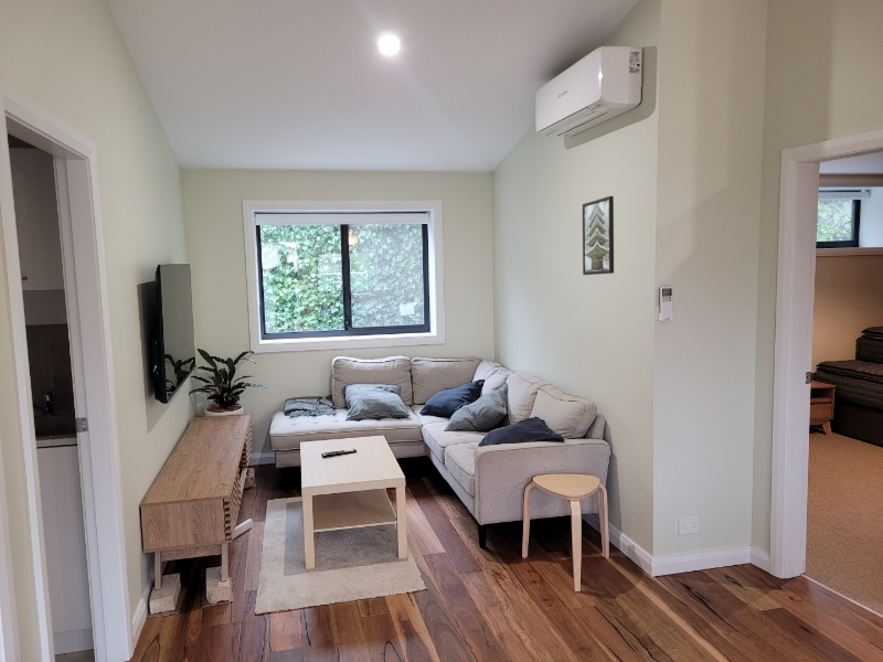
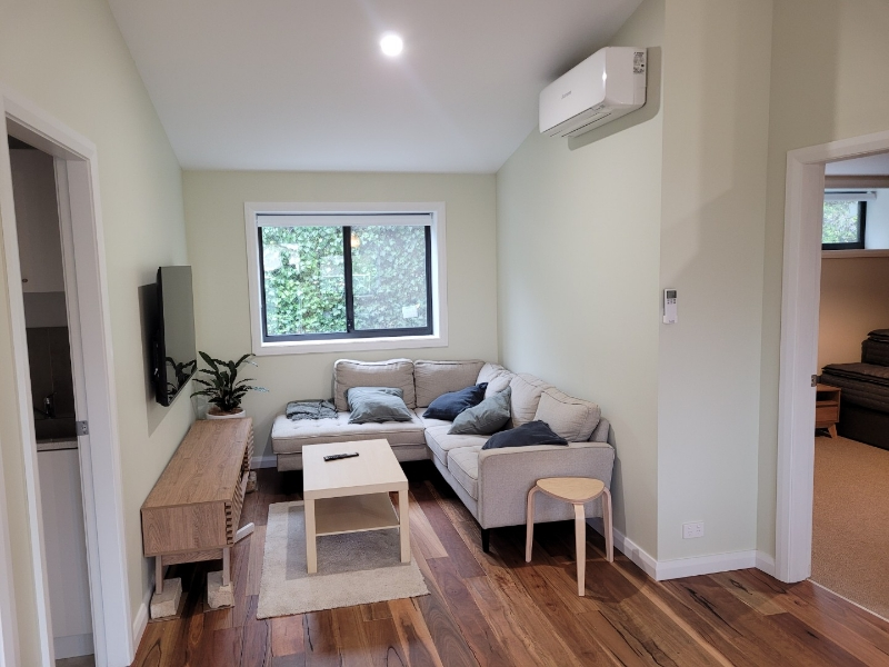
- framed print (597, 237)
